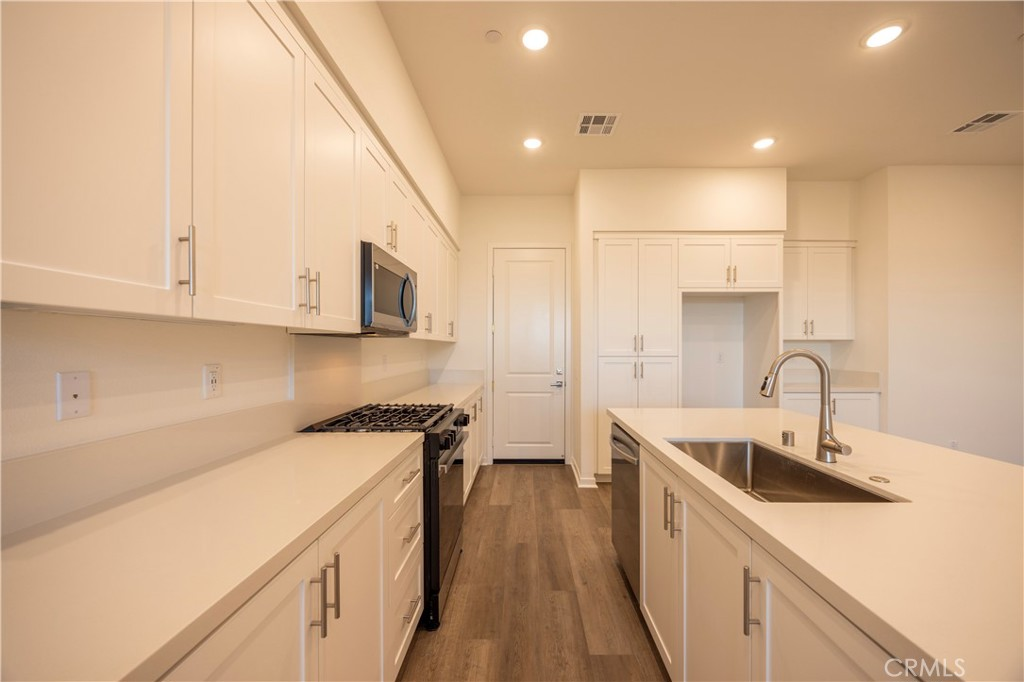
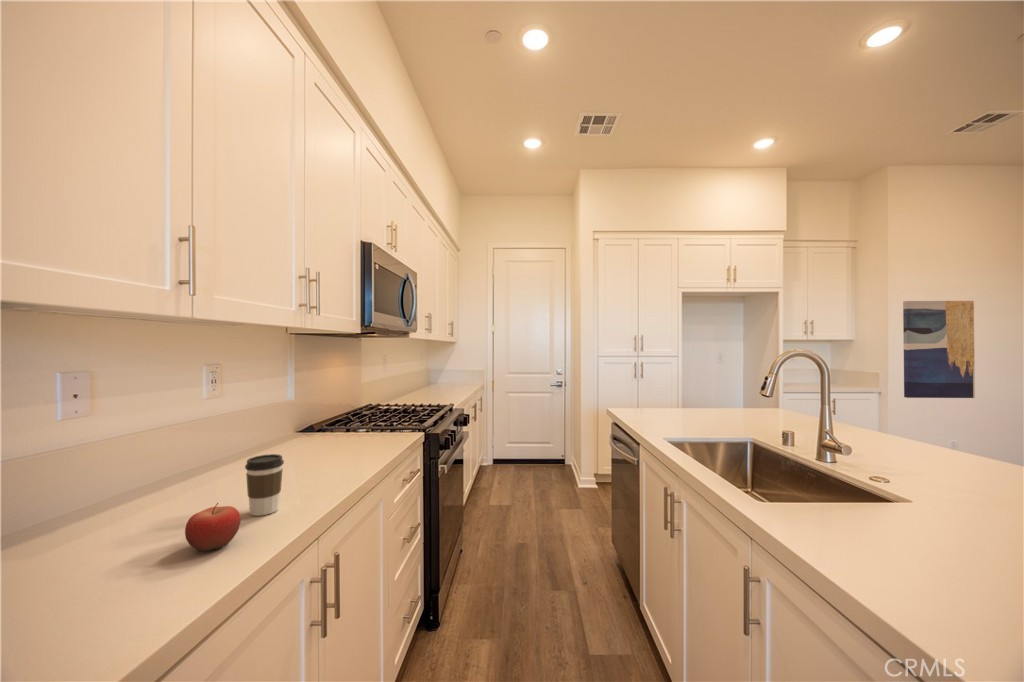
+ coffee cup (264, 484)
+ wall art (938, 349)
+ fruit (213, 524)
